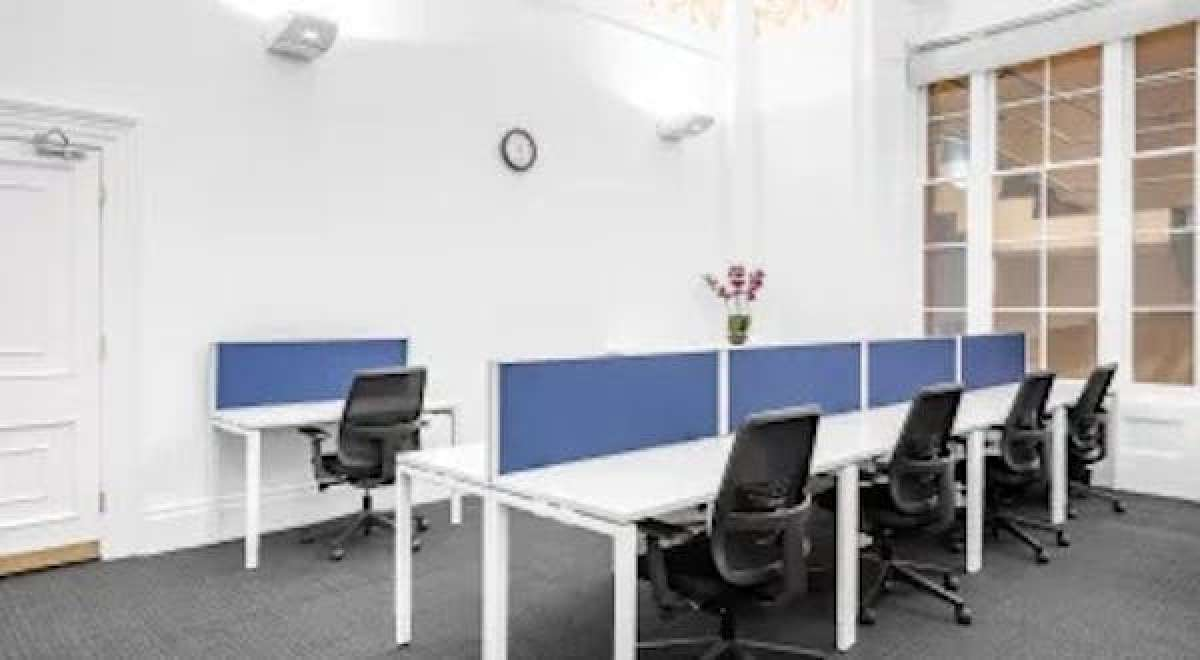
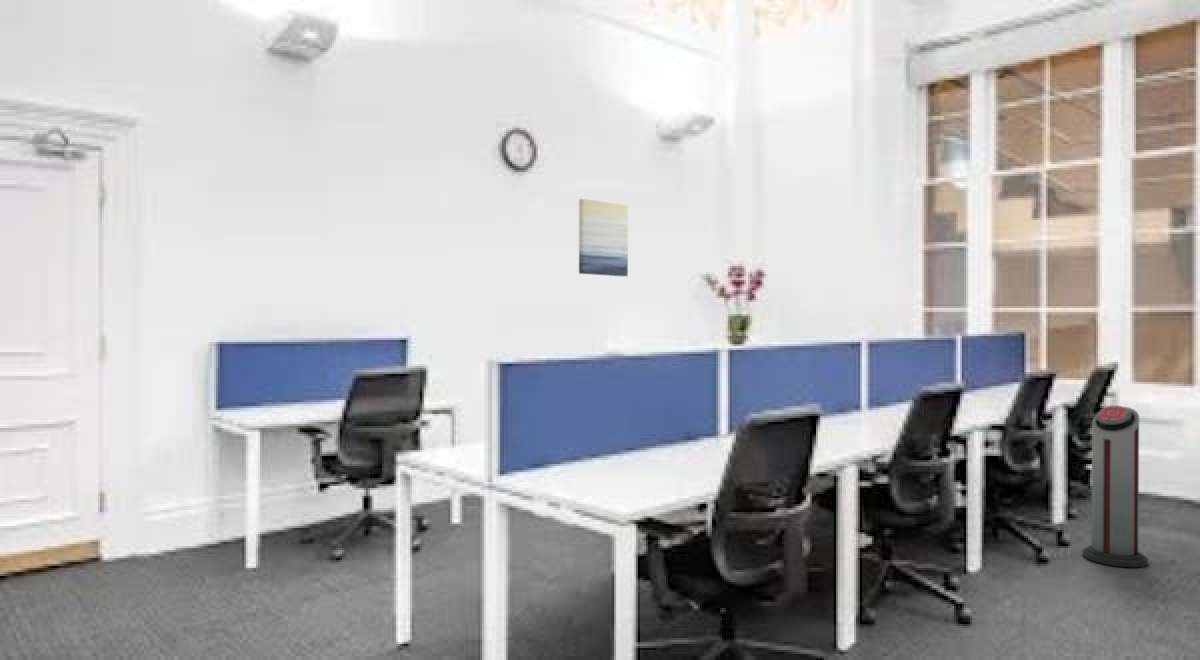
+ wall art (604, 238)
+ air purifier (1114, 482)
